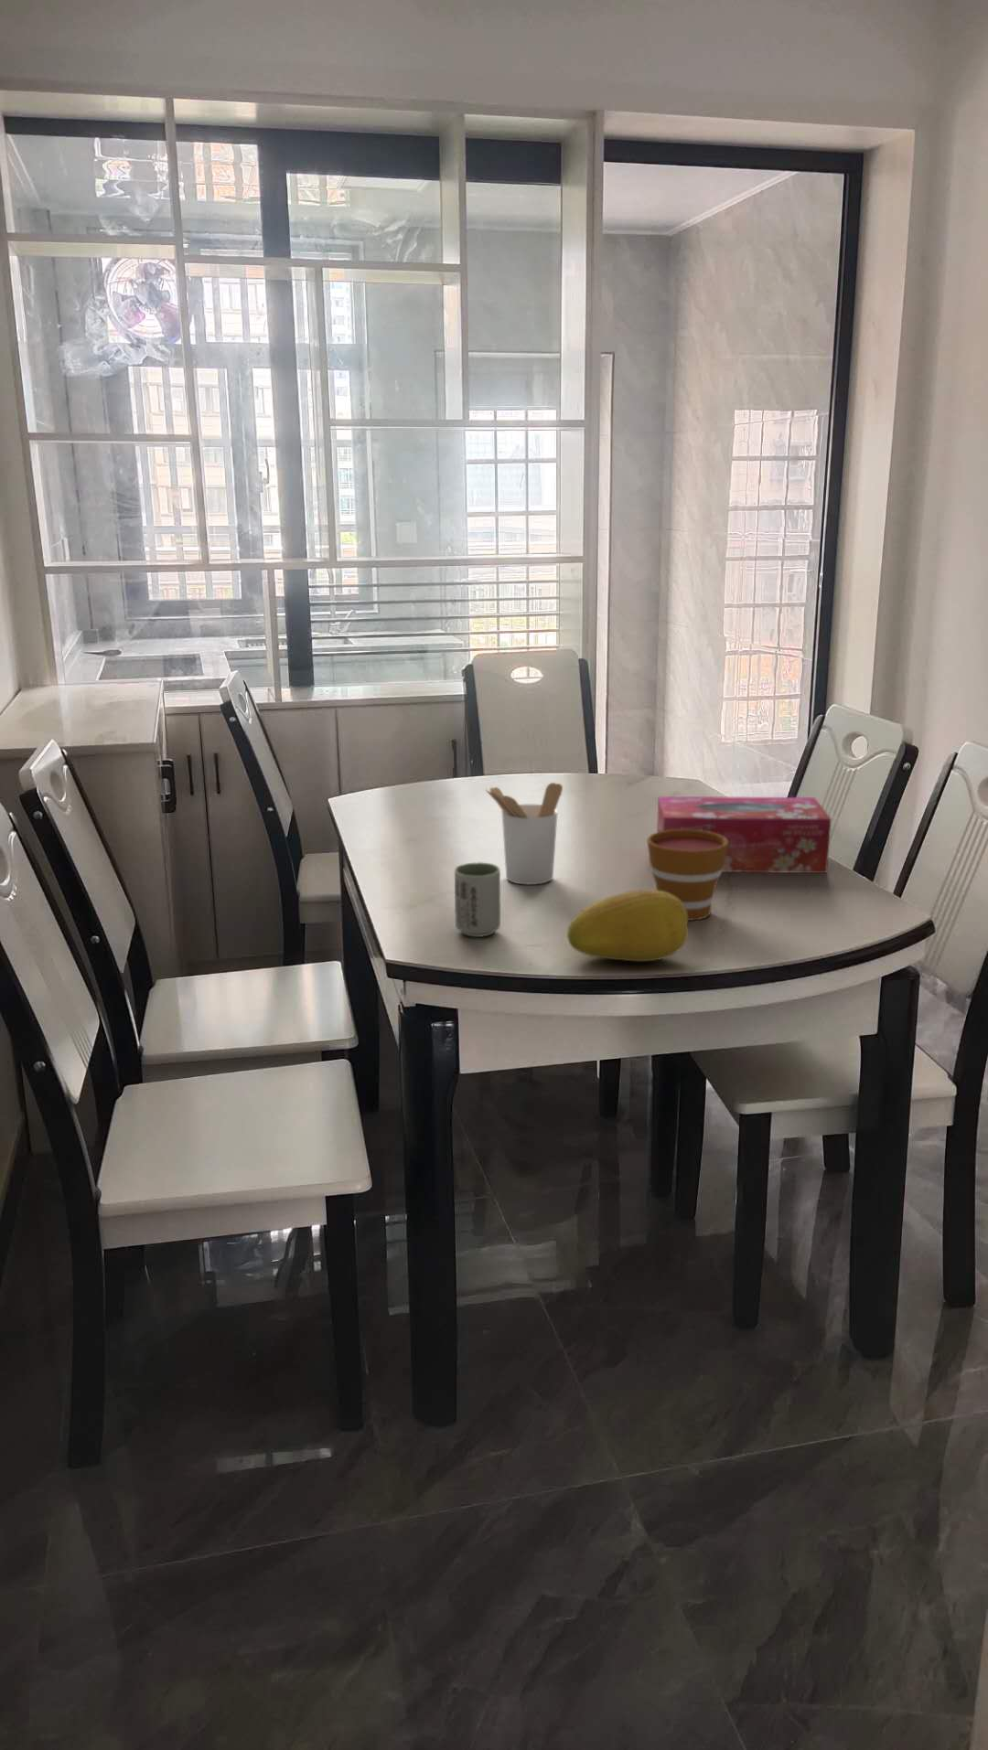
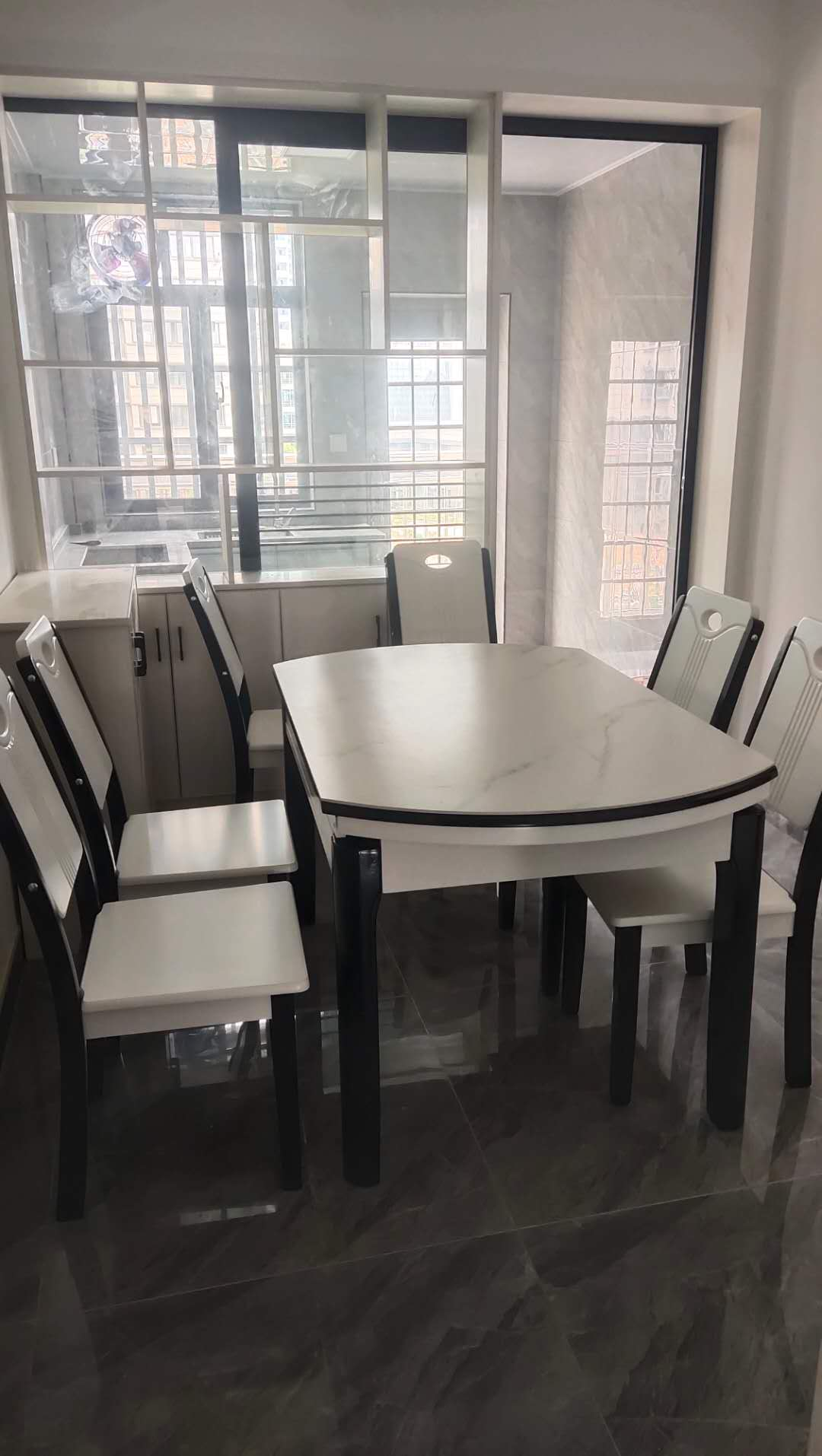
- cup (684, 873)
- tissue box (740, 833)
- utensil holder (520, 831)
- cup (477, 900)
- fruit (626, 925)
